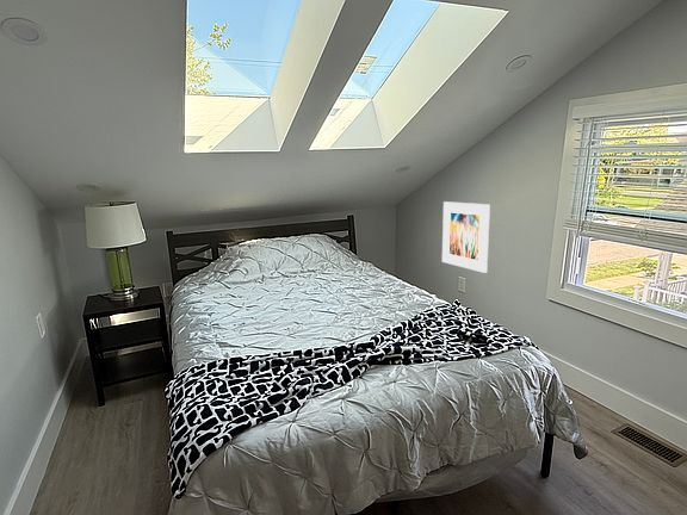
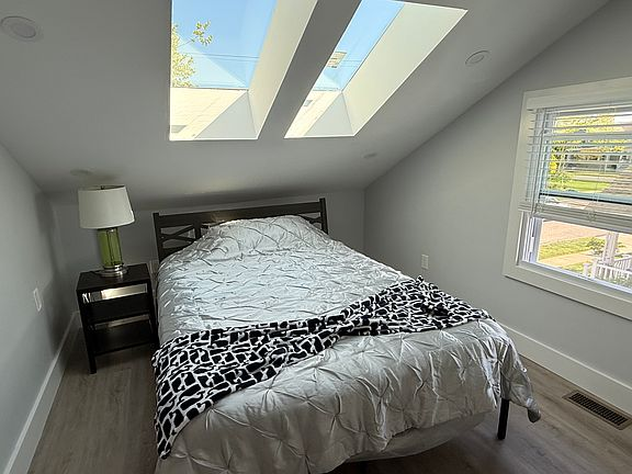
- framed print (464, 235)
